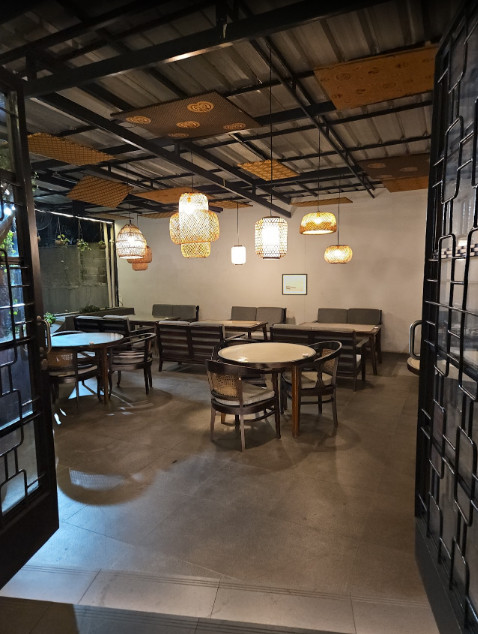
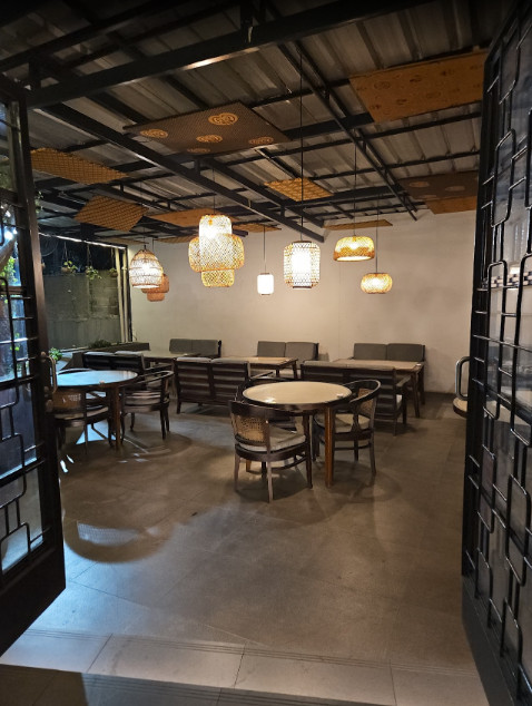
- wall art (294, 284)
